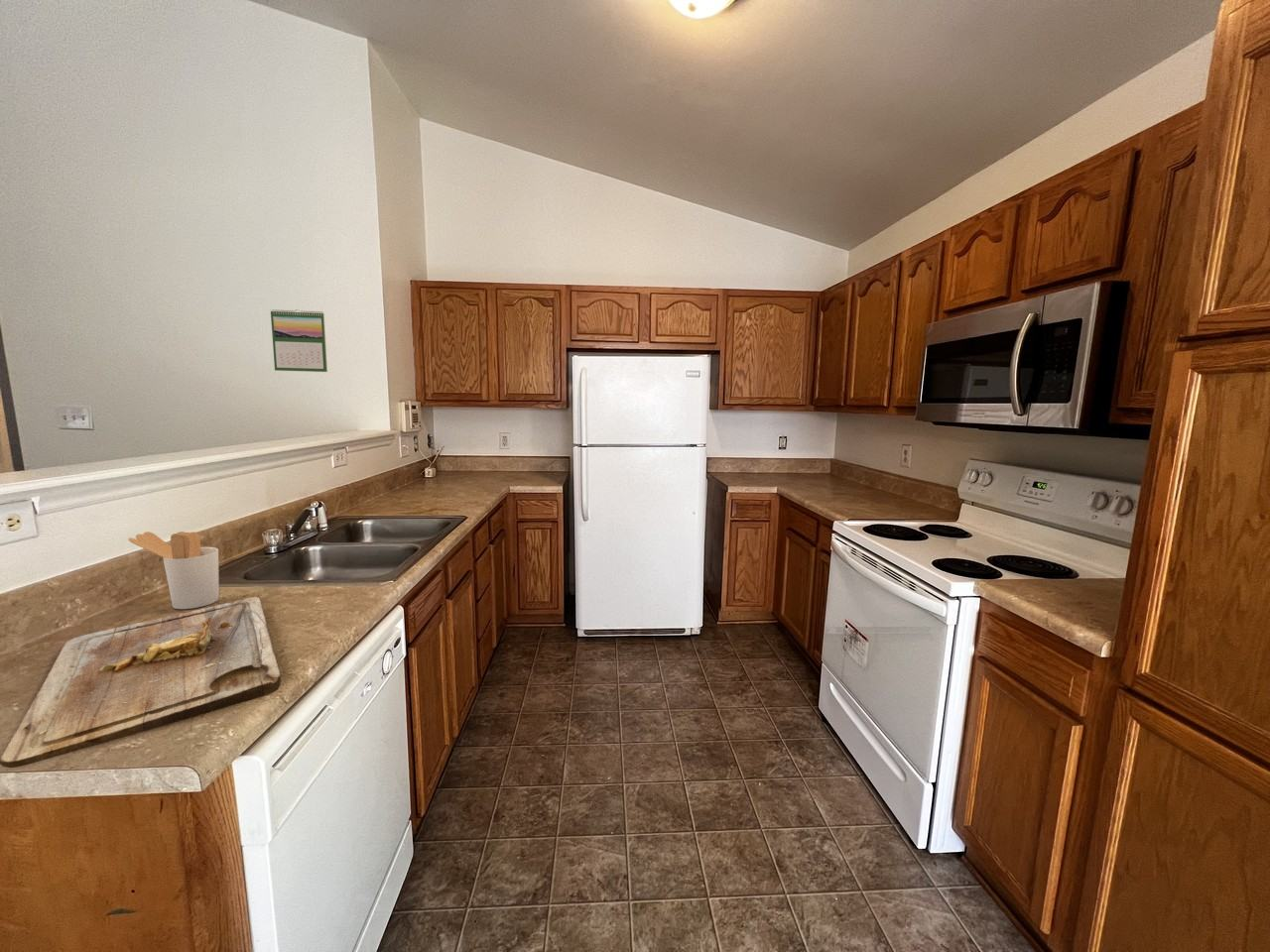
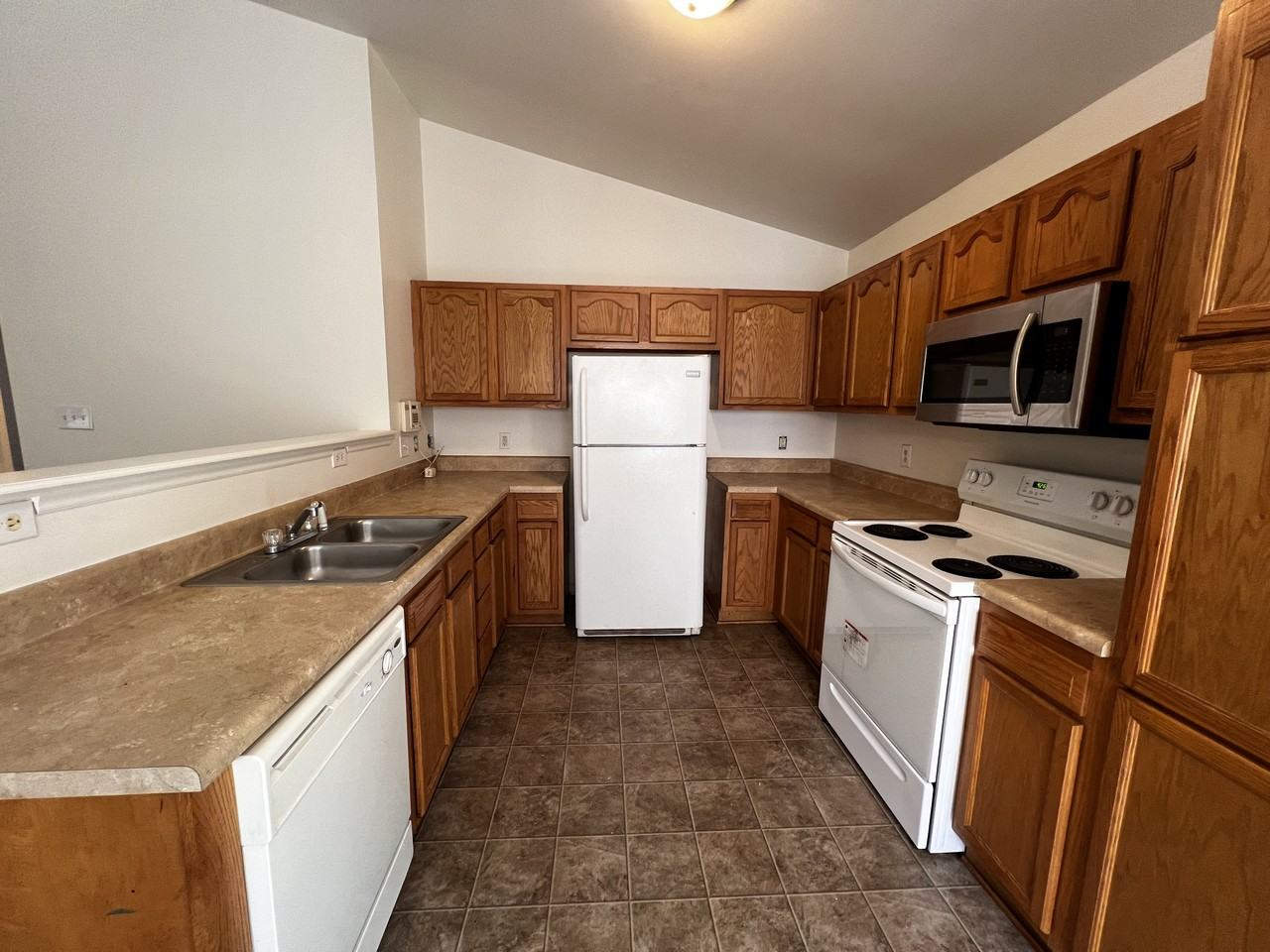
- cutting board (165, 649)
- calendar (299, 340)
- utensil holder (178, 566)
